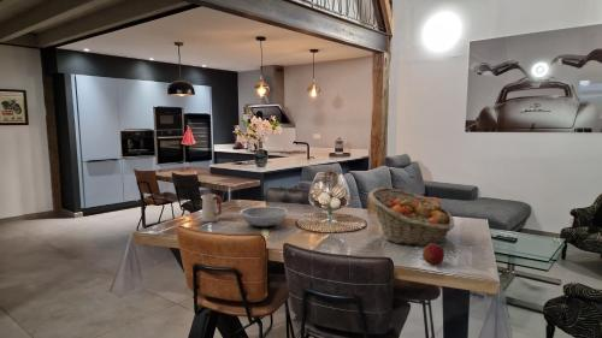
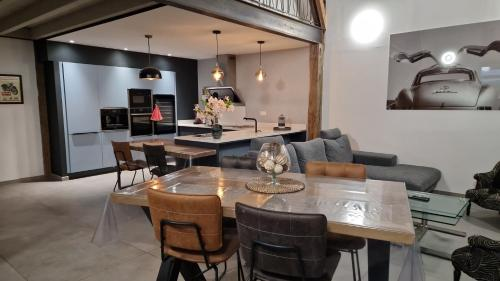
- apple (432, 254)
- dish (264, 218)
- fruit basket (411, 214)
- mug (212, 207)
